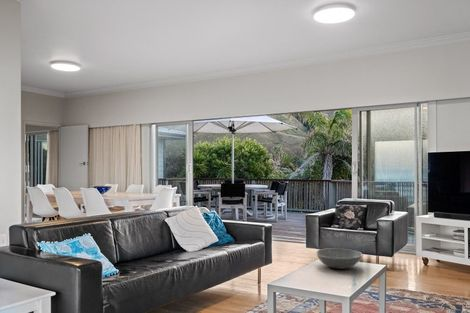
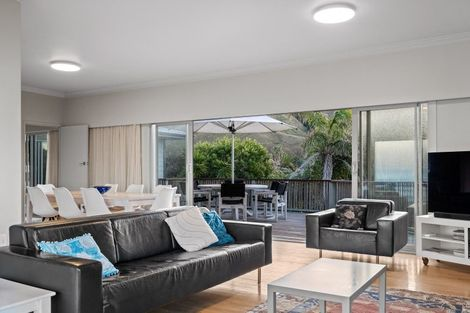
- bowl (339, 259)
